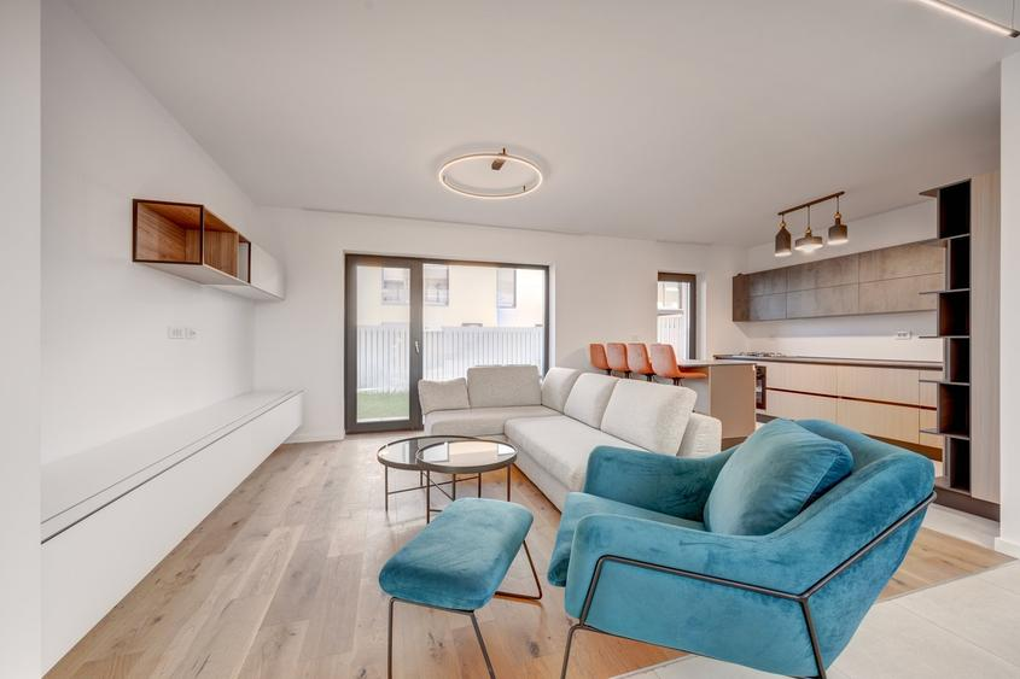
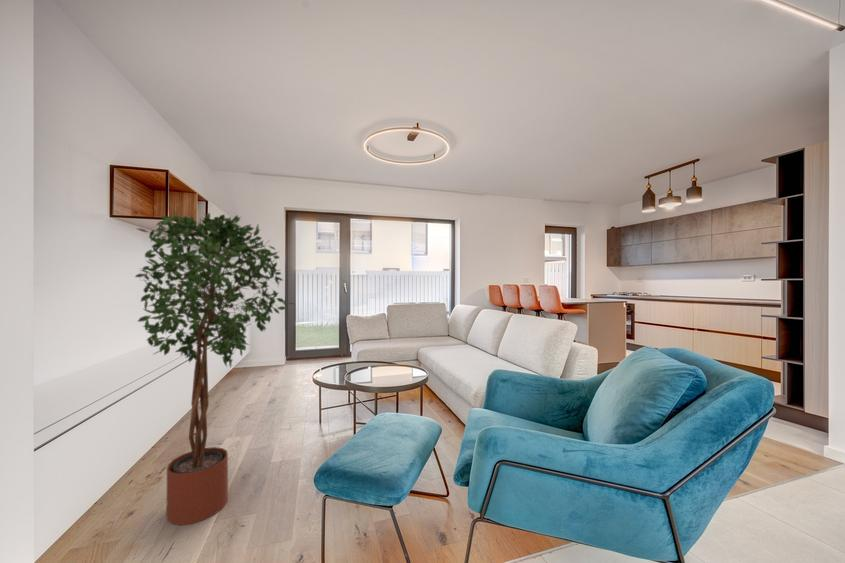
+ potted tree (217, 354)
